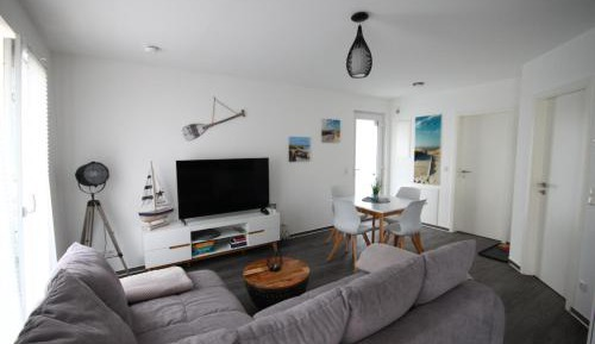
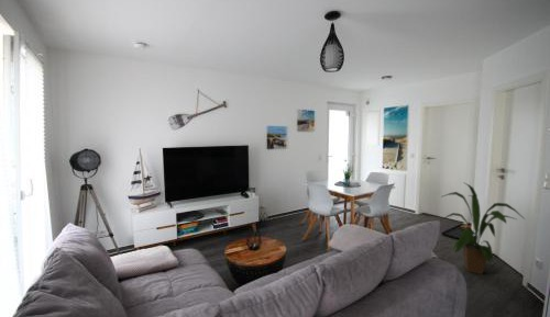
+ house plant (476, 230)
